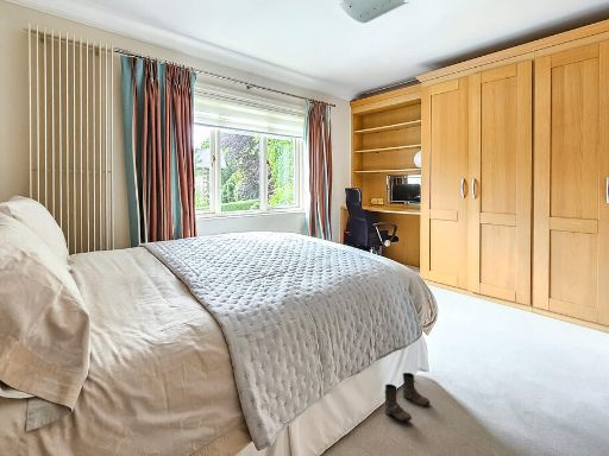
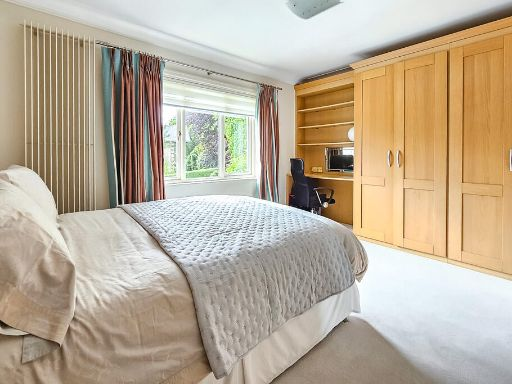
- boots (407, 395)
